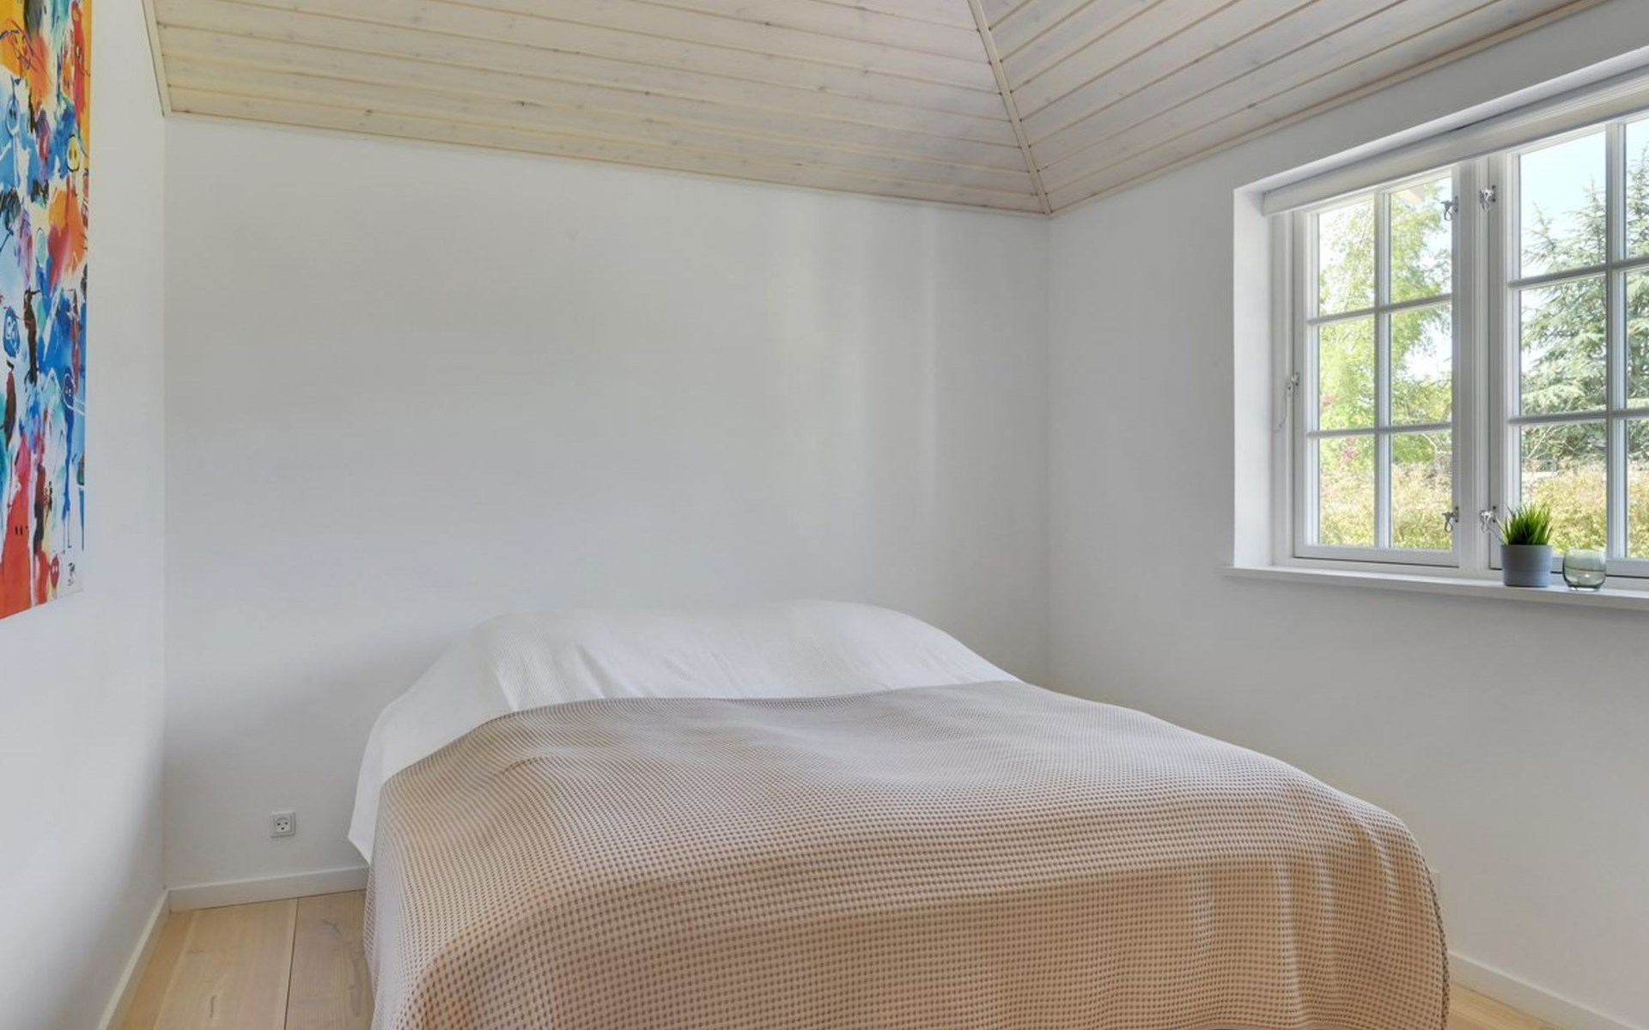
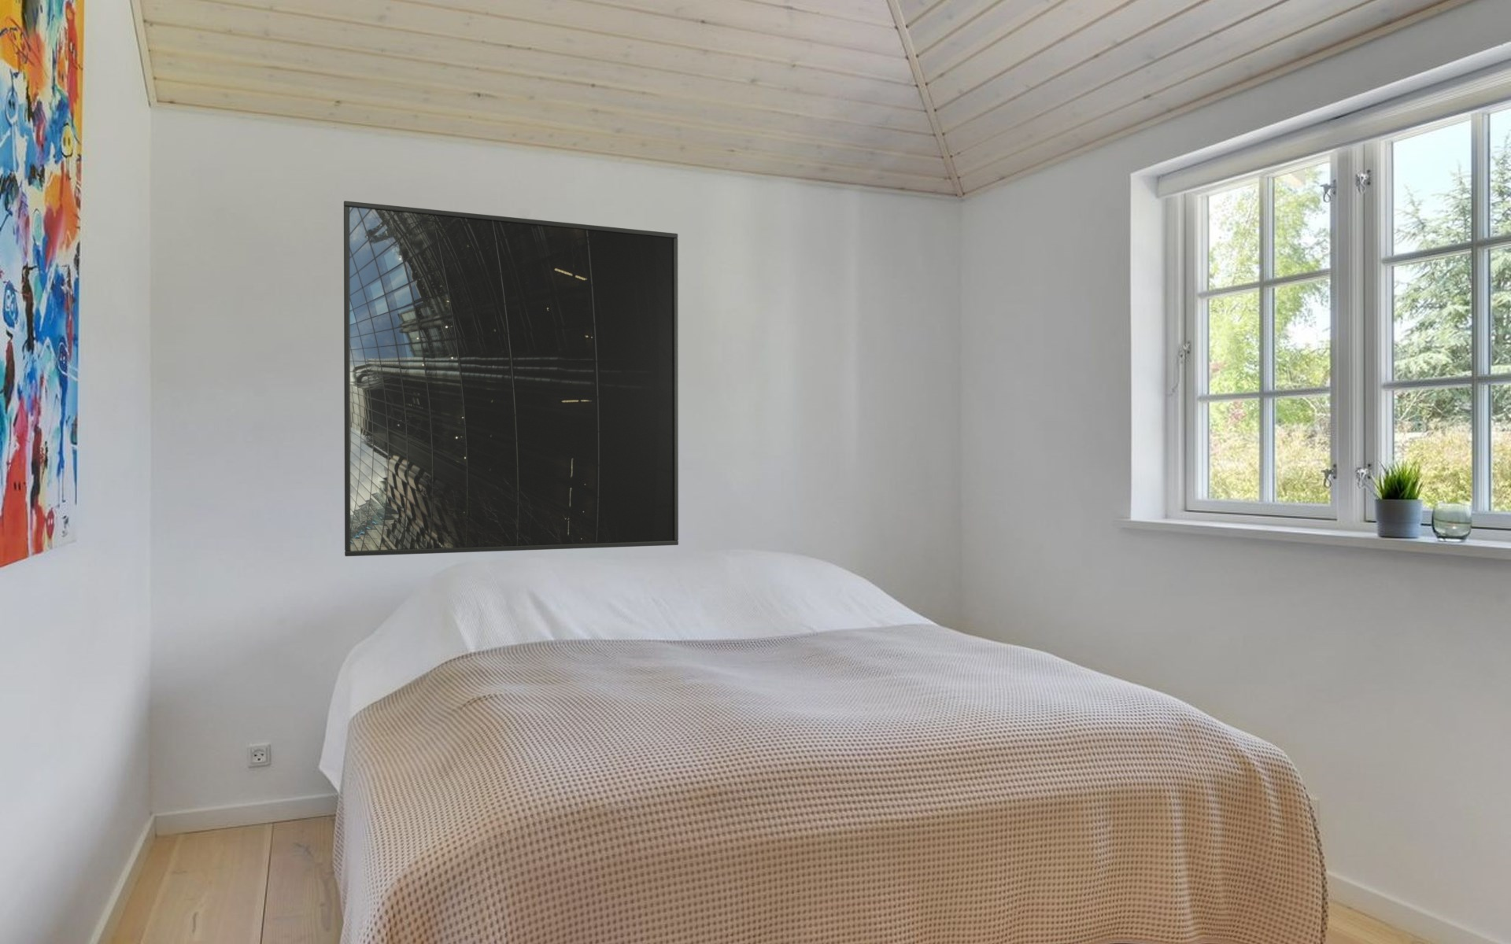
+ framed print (522, 384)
